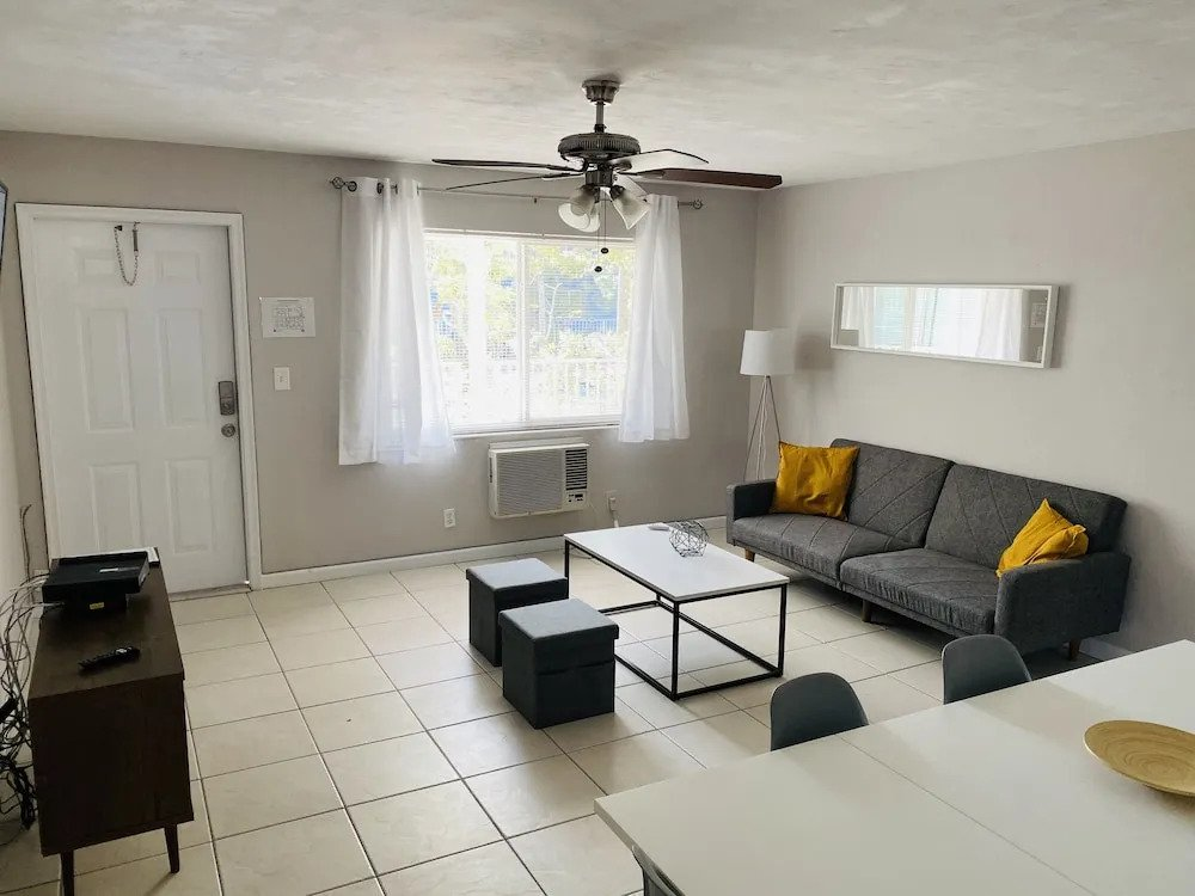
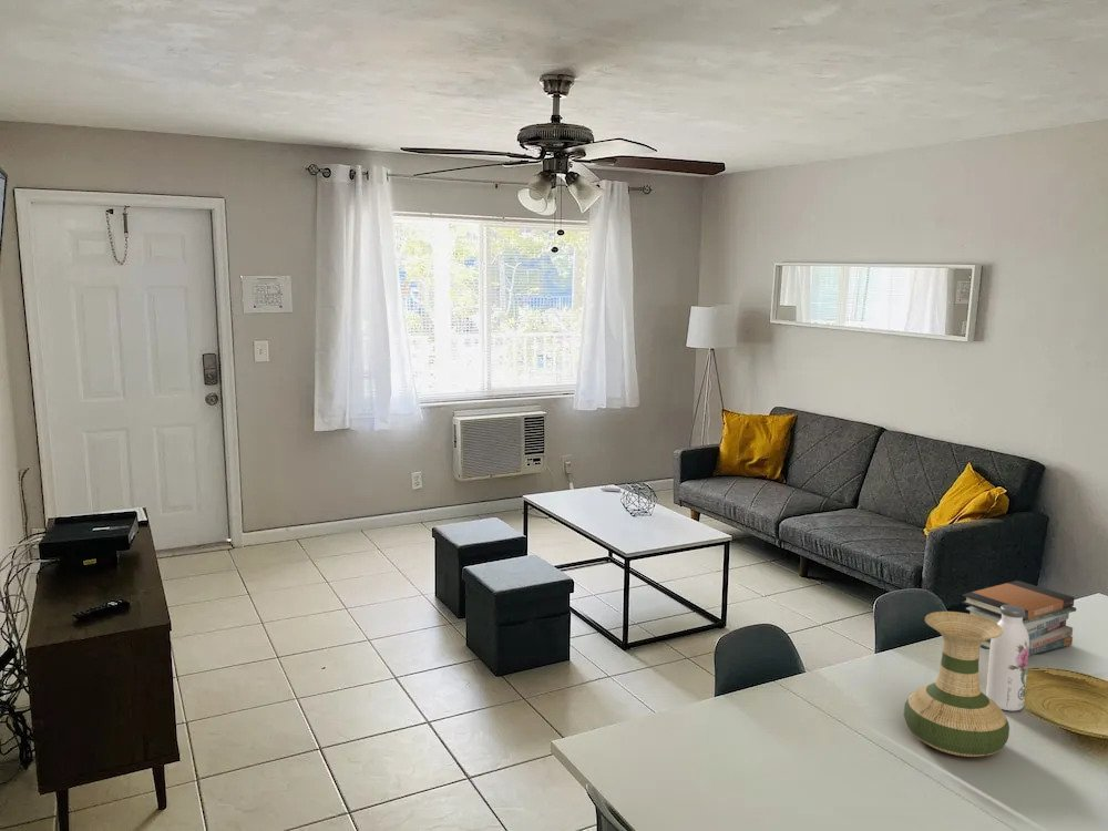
+ vase (957, 683)
+ water bottle (1008, 655)
+ book stack (1023, 618)
